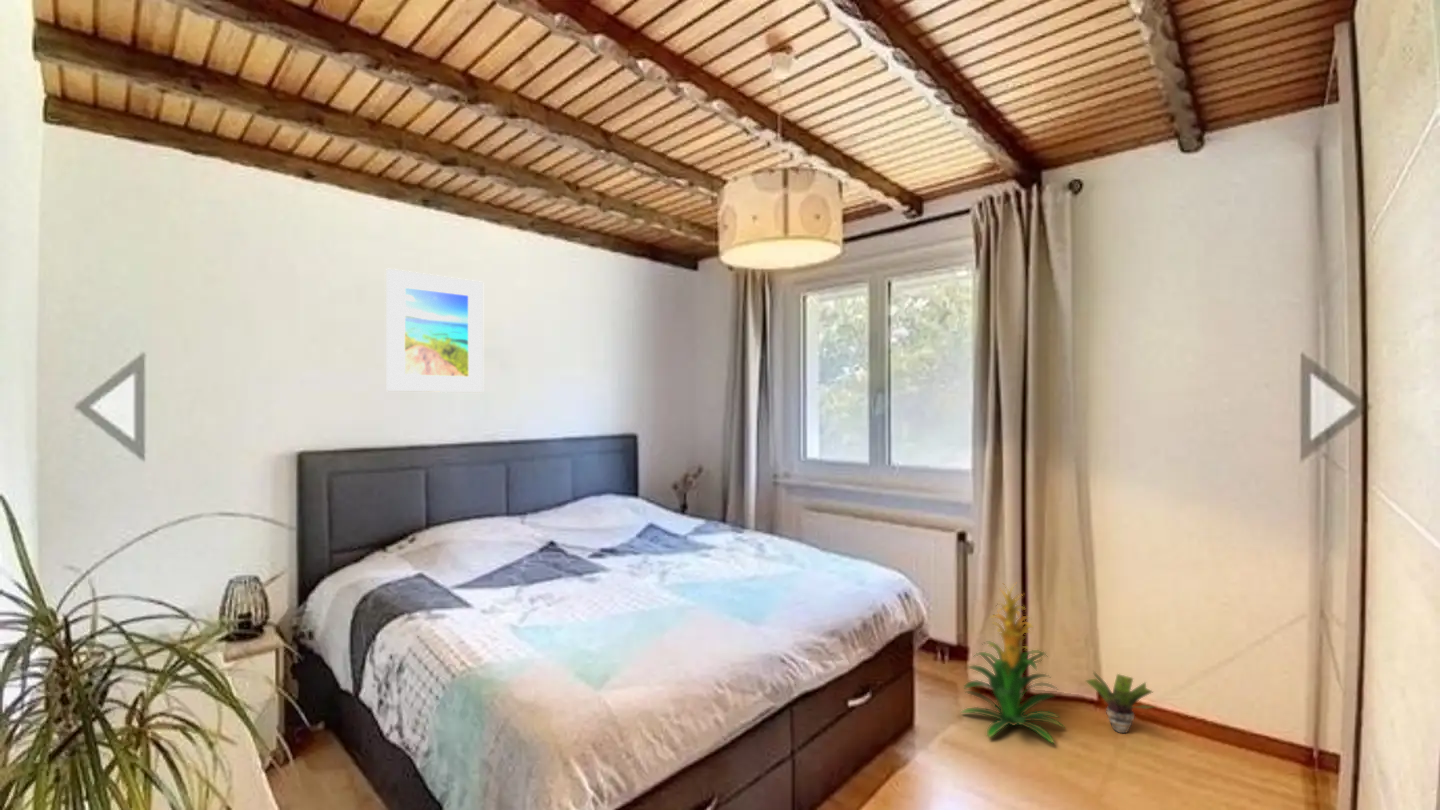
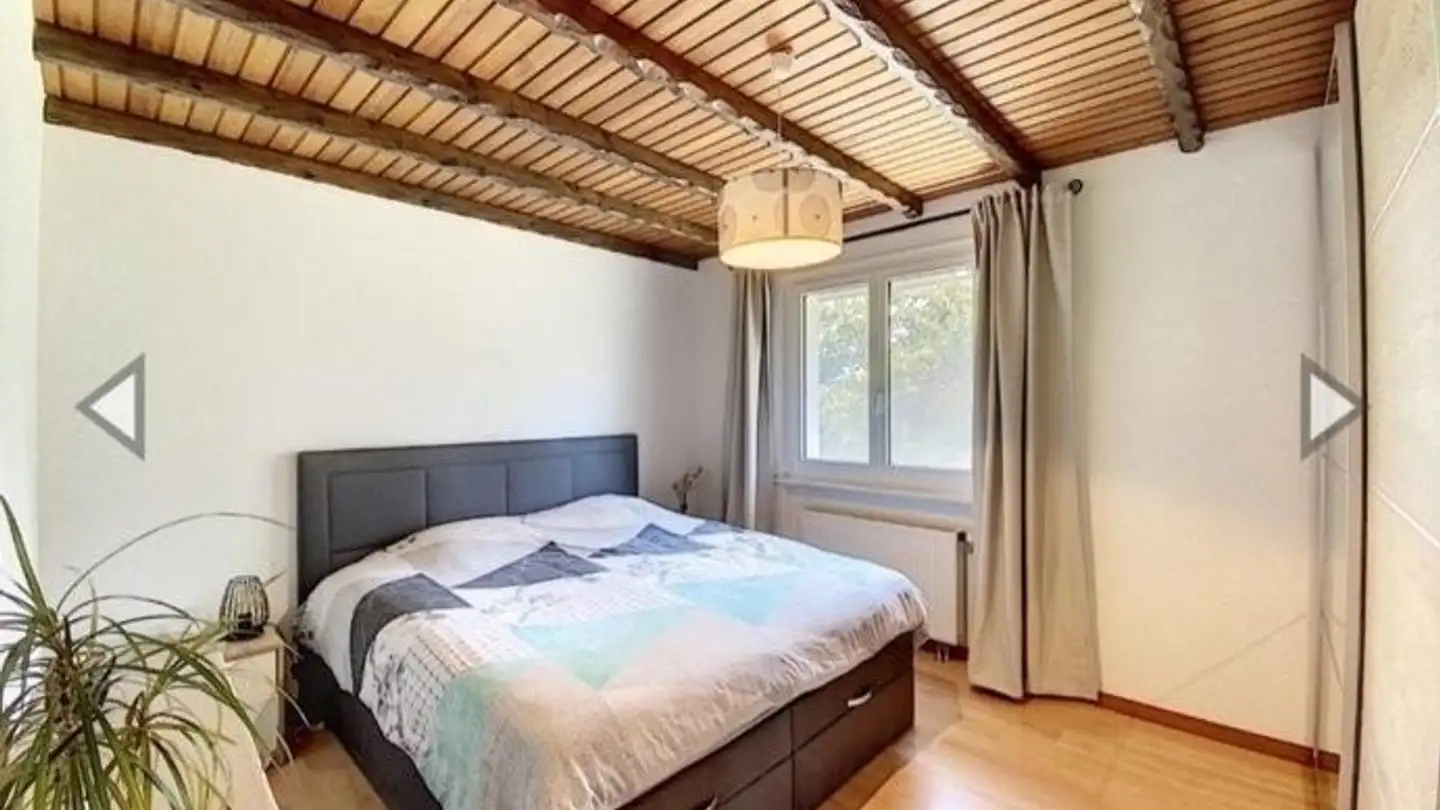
- indoor plant (1011, 653)
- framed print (437, 333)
- potted plant (1120, 703)
